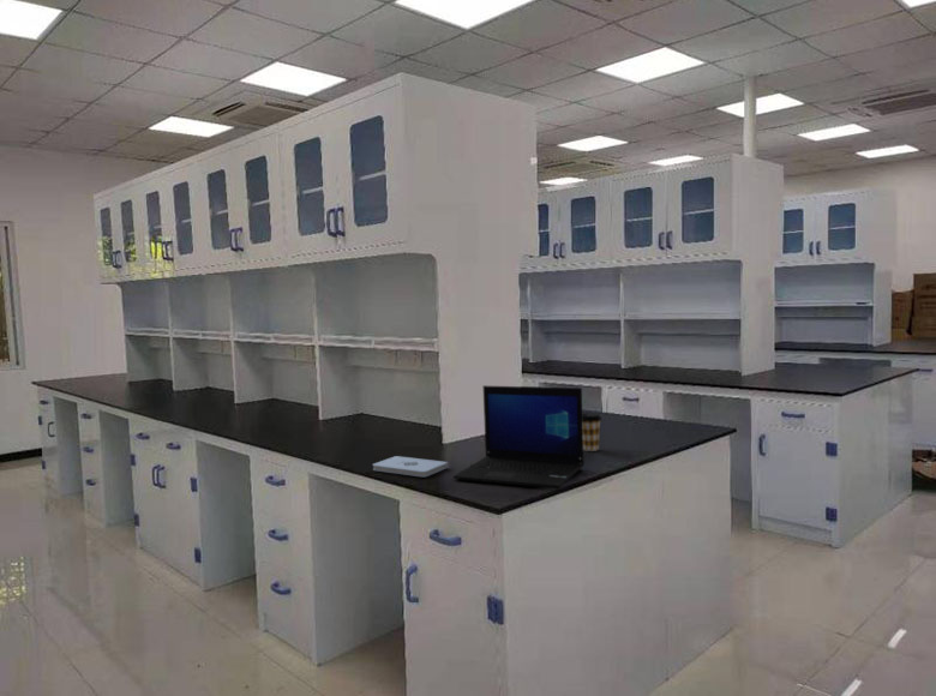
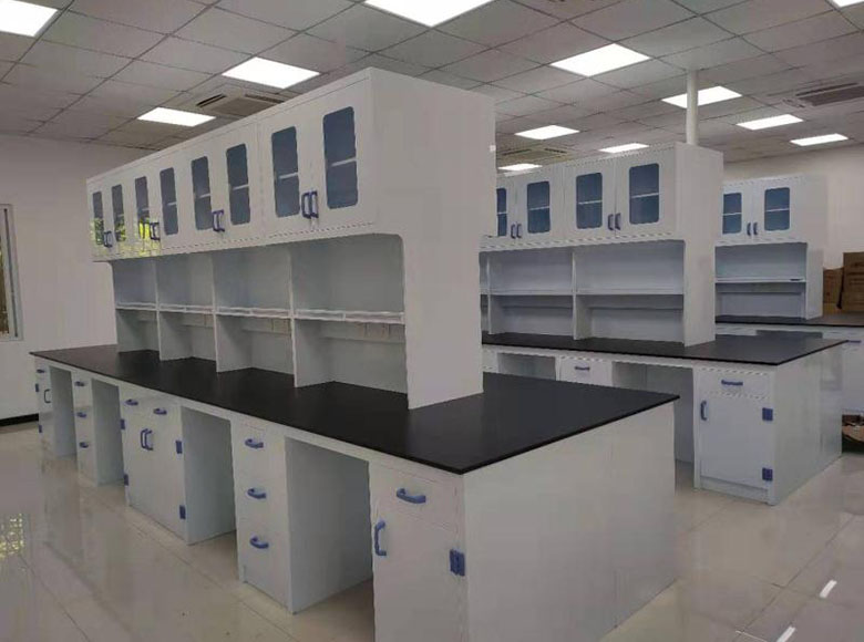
- laptop (518, 433)
- notepad (409, 466)
- coffee cup (590, 431)
